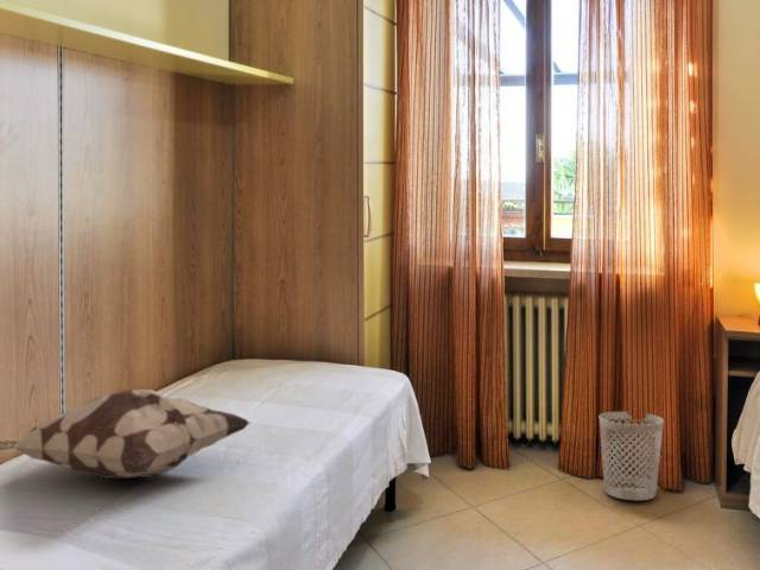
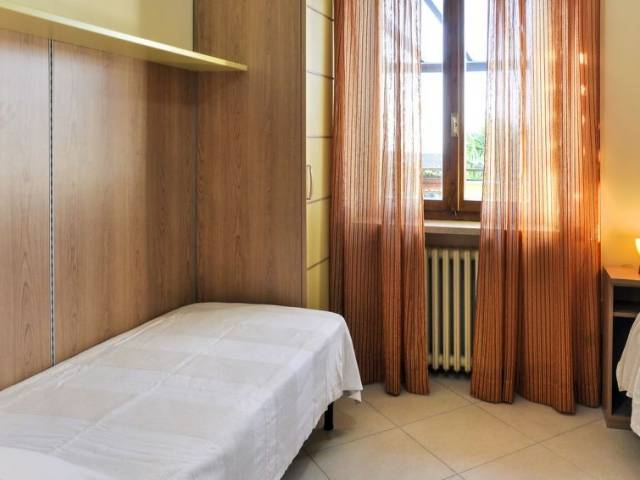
- decorative pillow (124, 433)
- wastebasket (629, 455)
